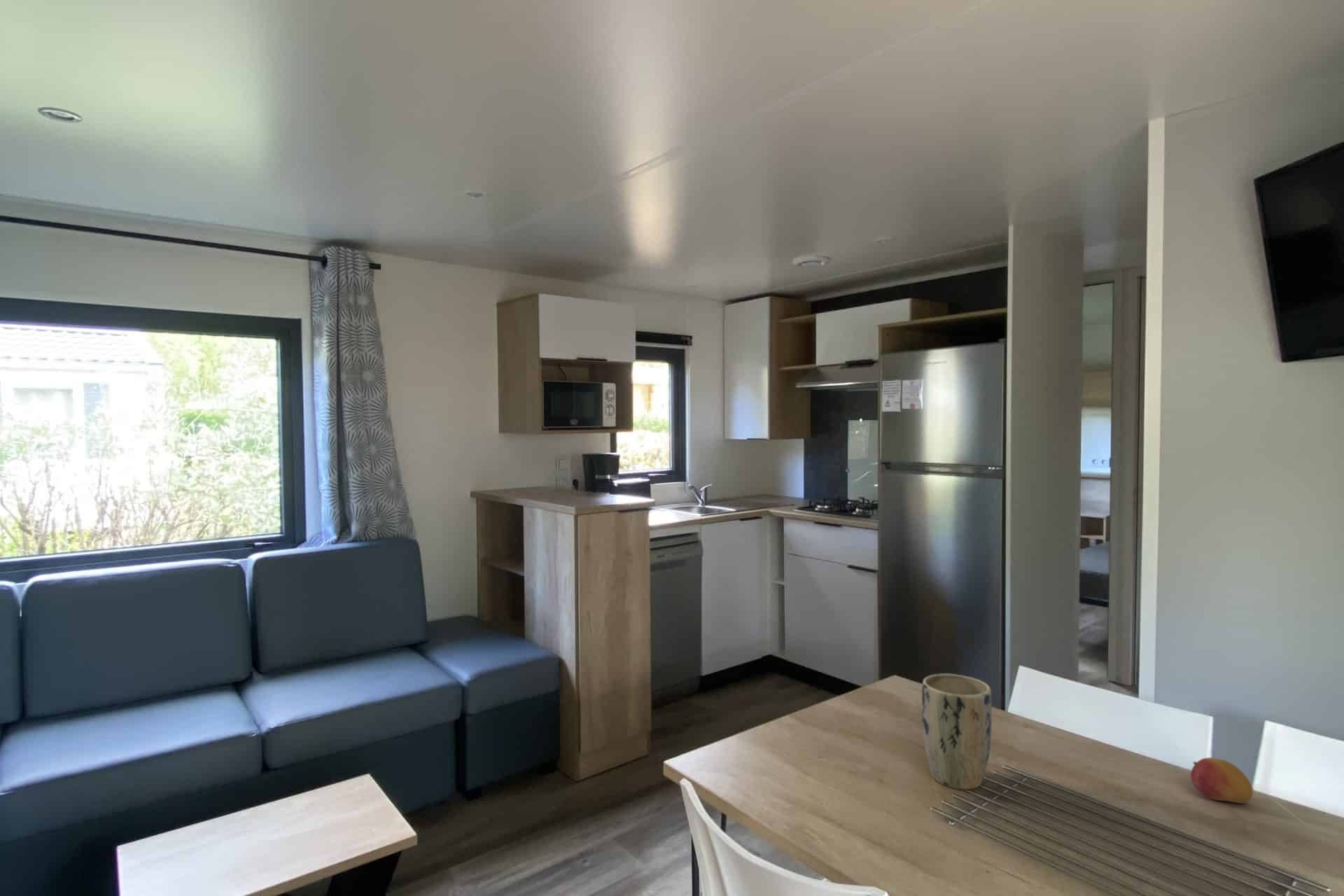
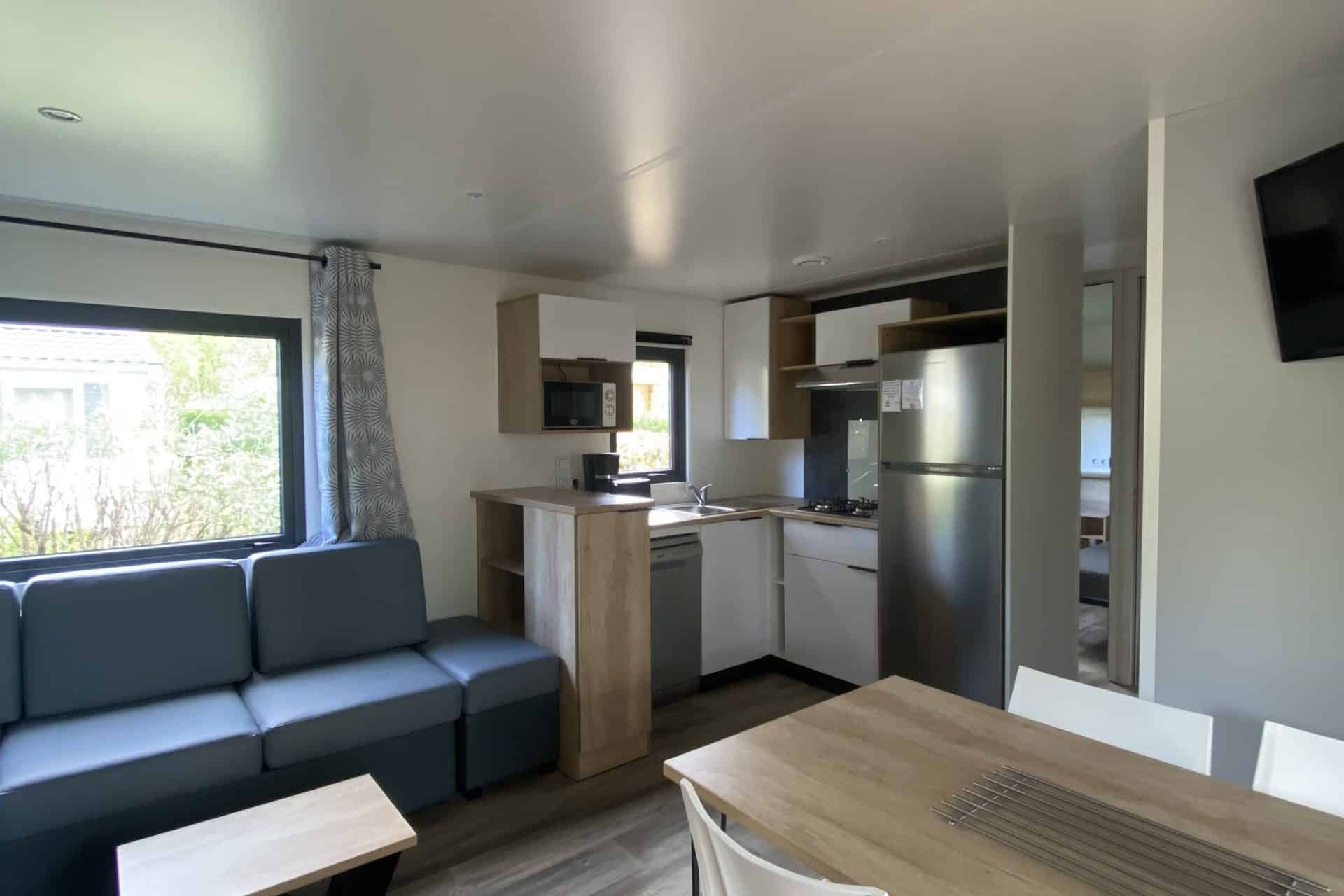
- plant pot (955, 731)
- fruit (1220, 779)
